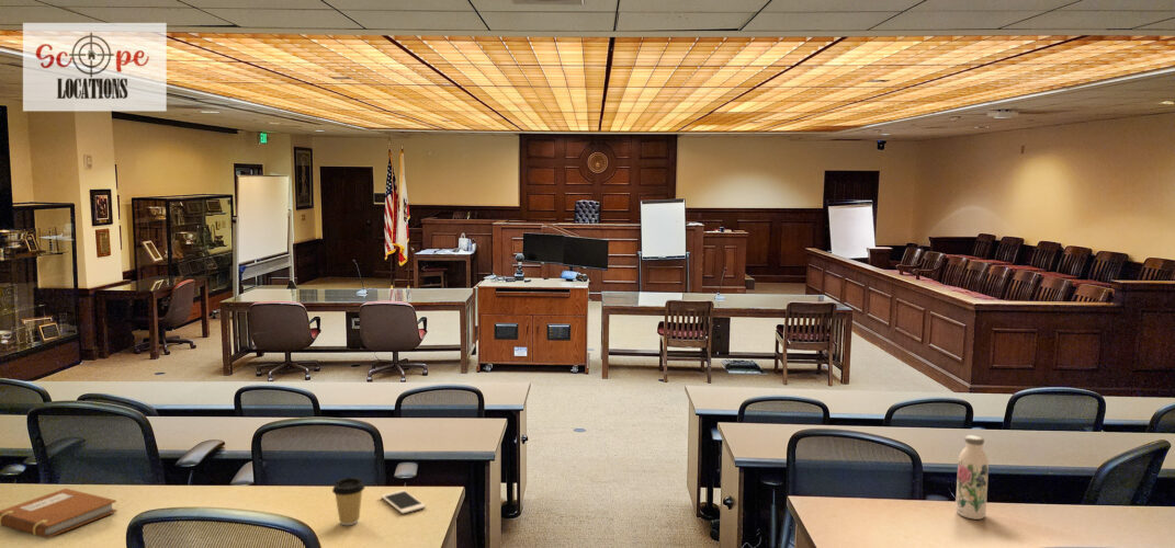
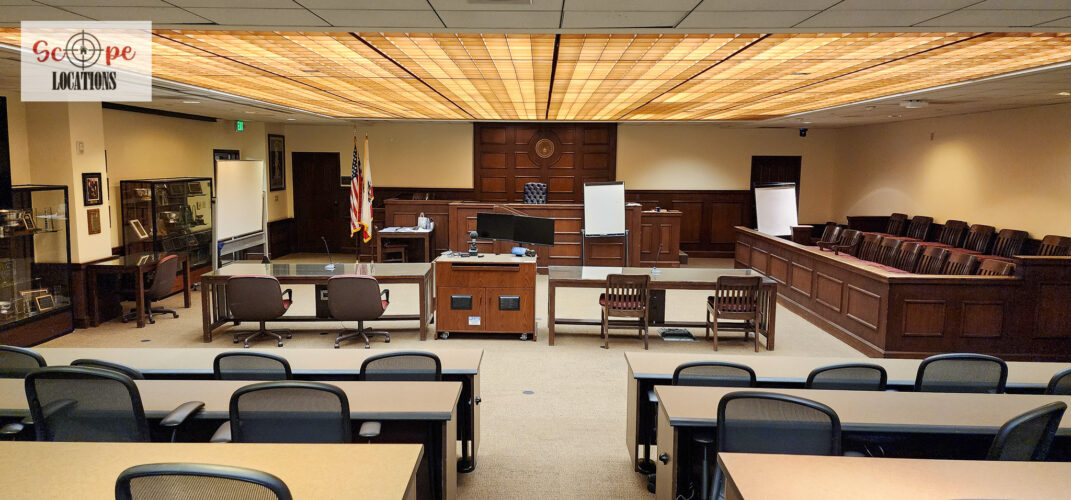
- water bottle (972, 476)
- cell phone (403, 501)
- coffee cup (349, 502)
- notebook (54, 512)
